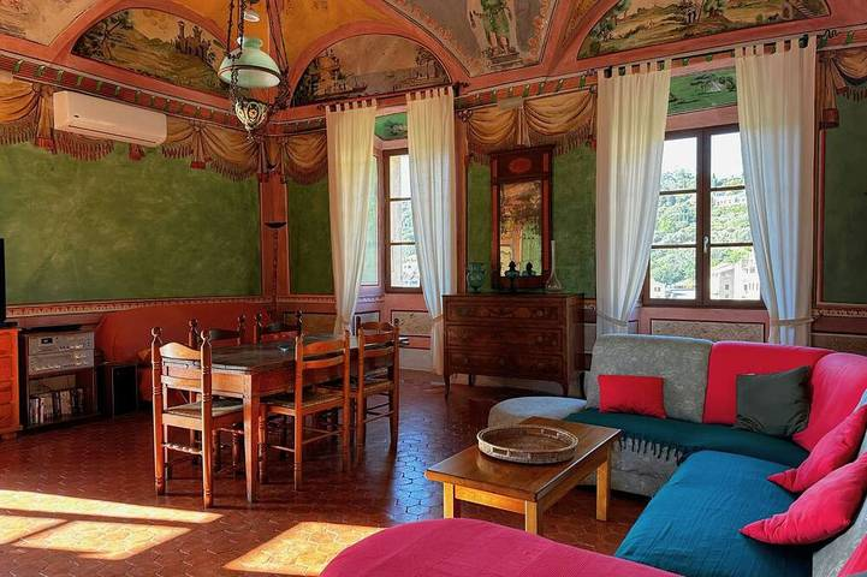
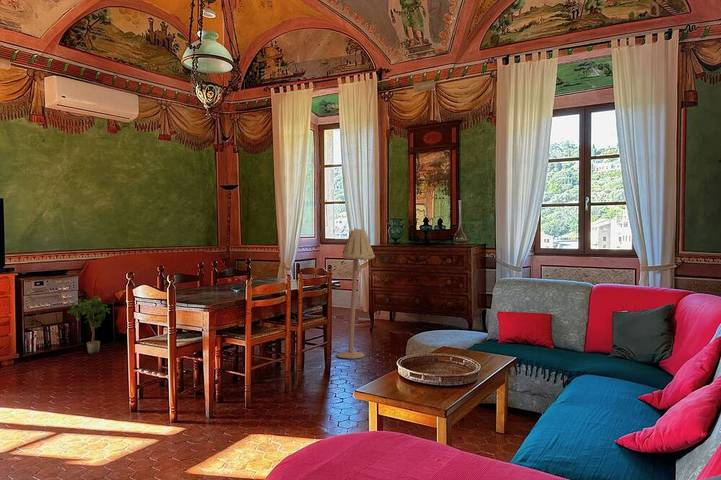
+ floor lamp (355, 292)
+ potted plant (90, 325)
